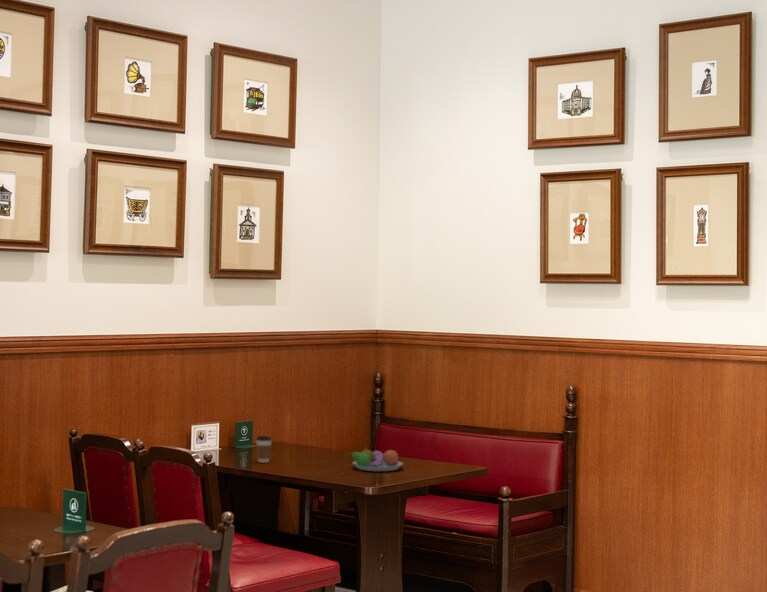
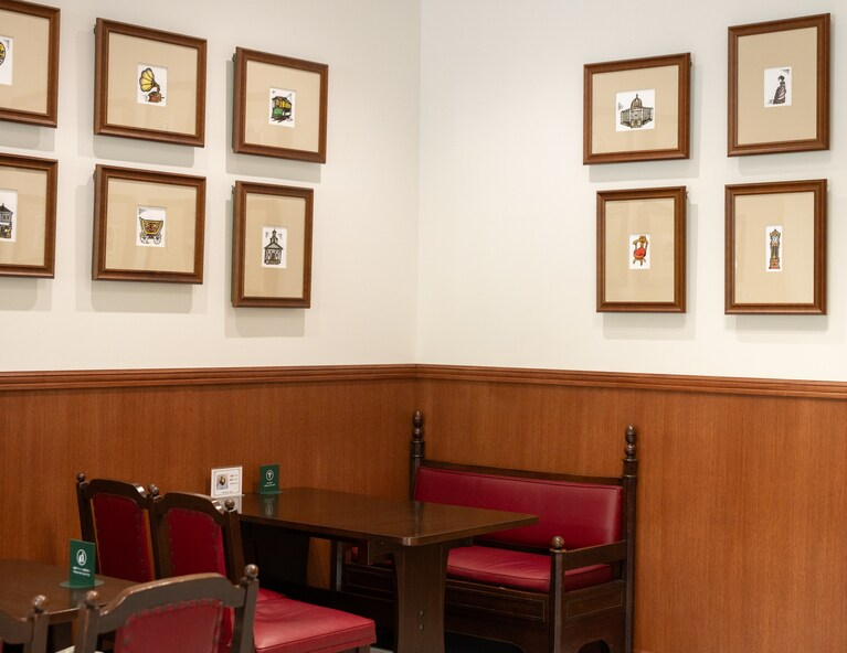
- fruit bowl (375, 458)
- coffee cup (263, 449)
